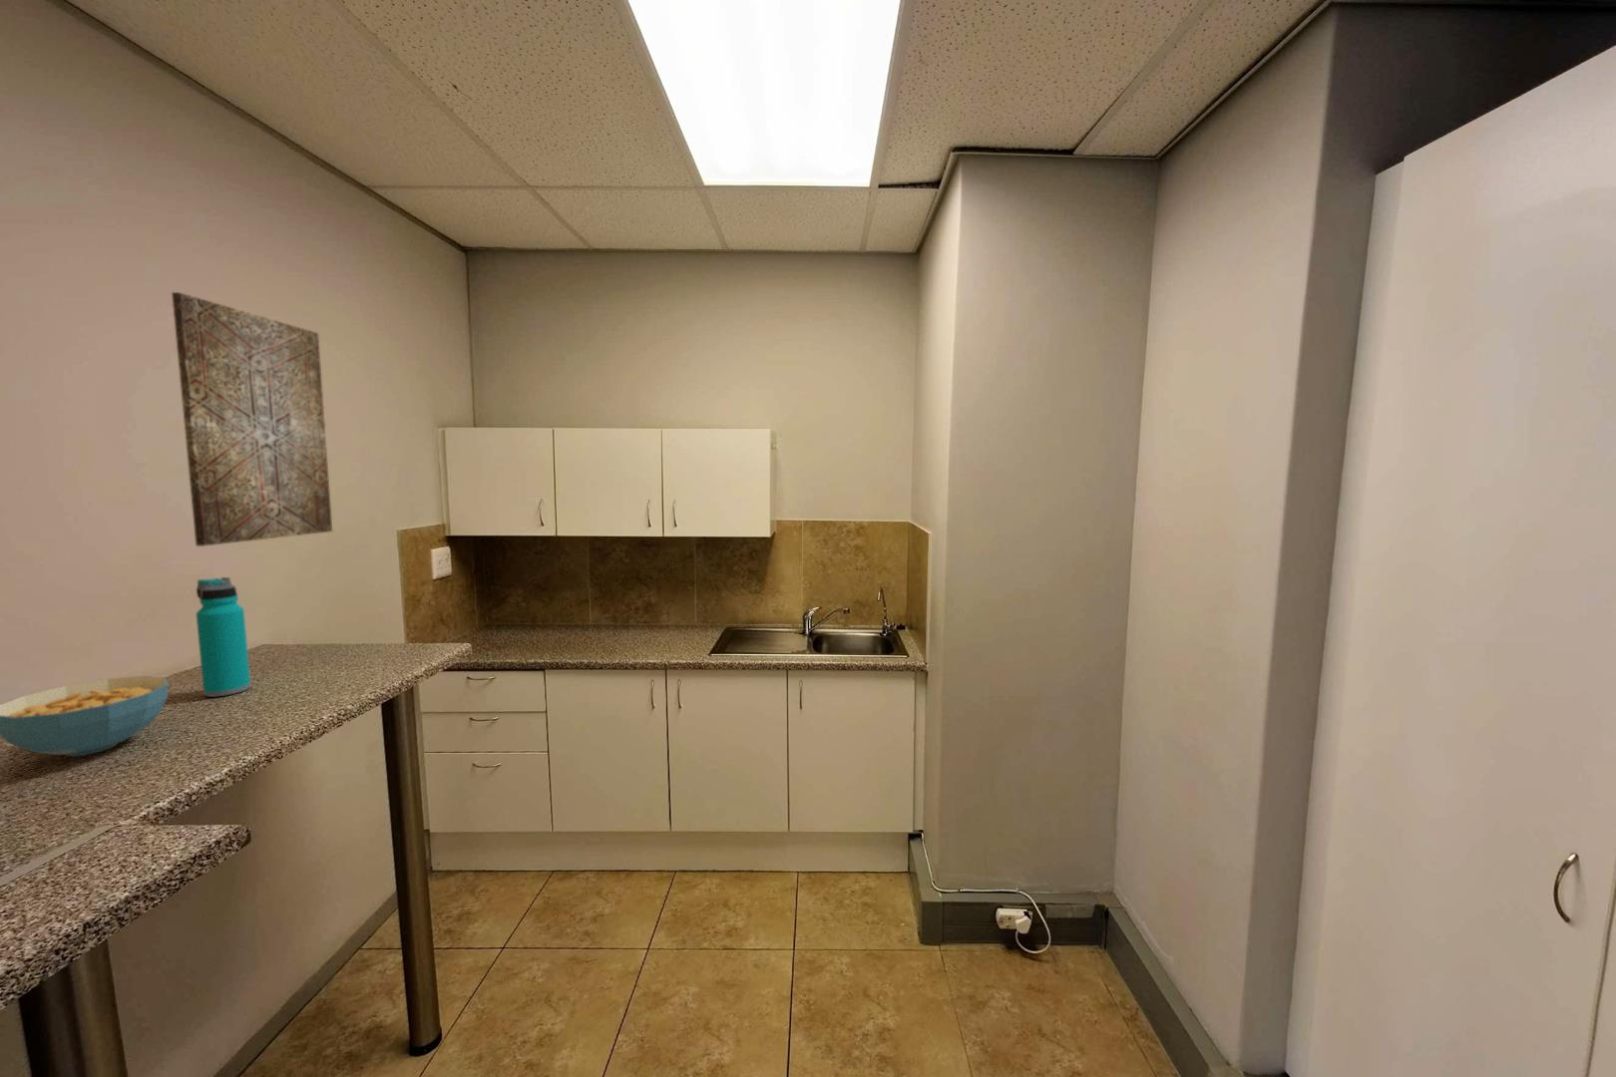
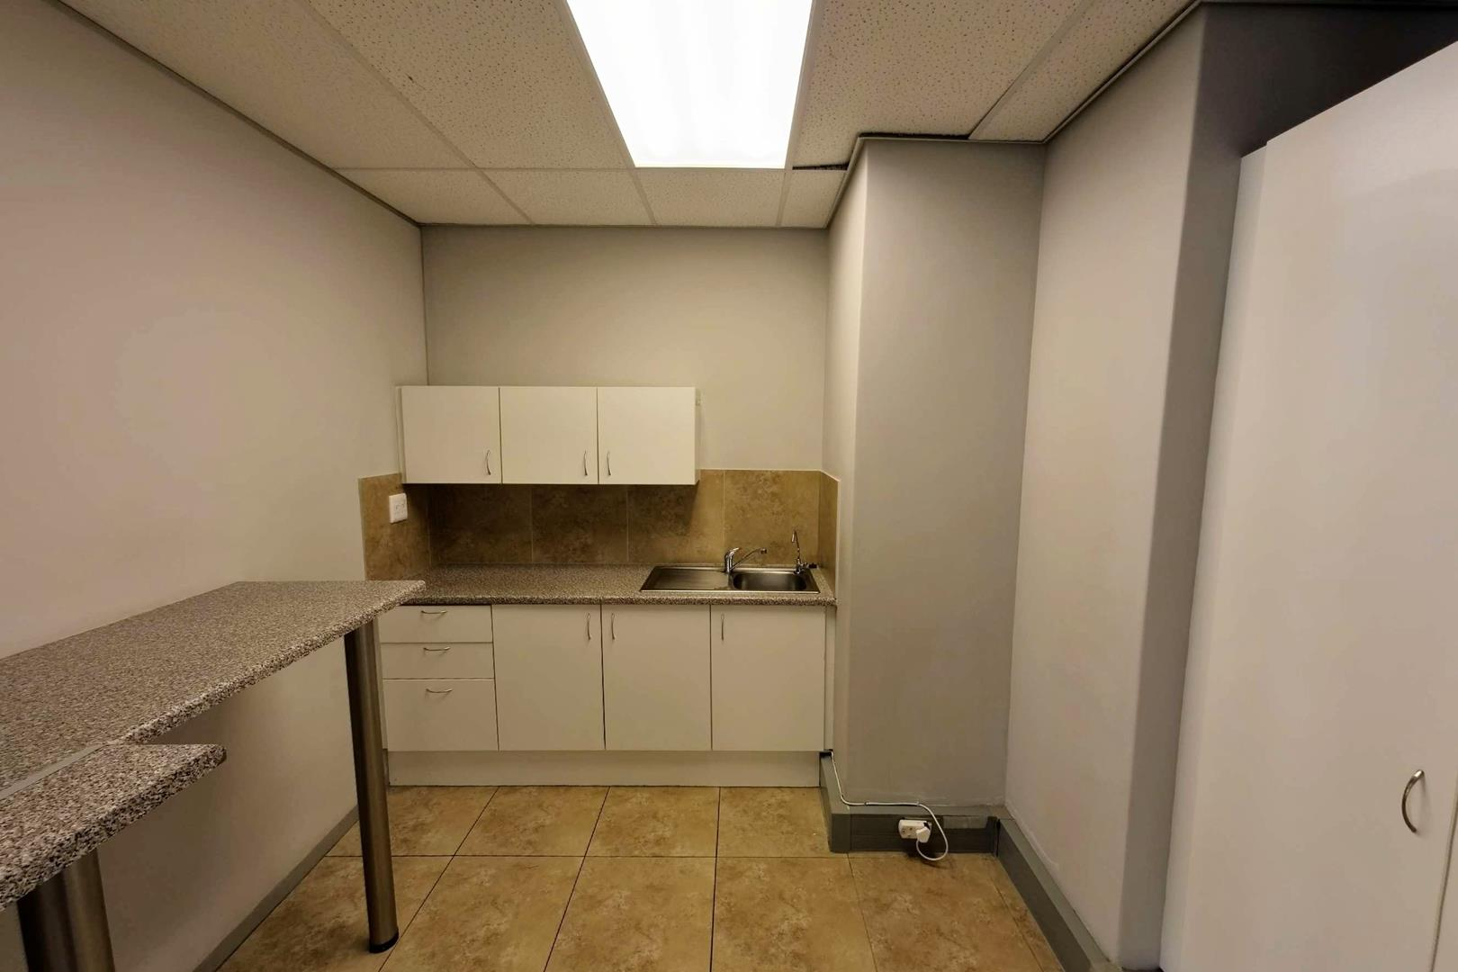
- wall art (262, 428)
- cereal bowl (89, 721)
- water bottle (222, 635)
